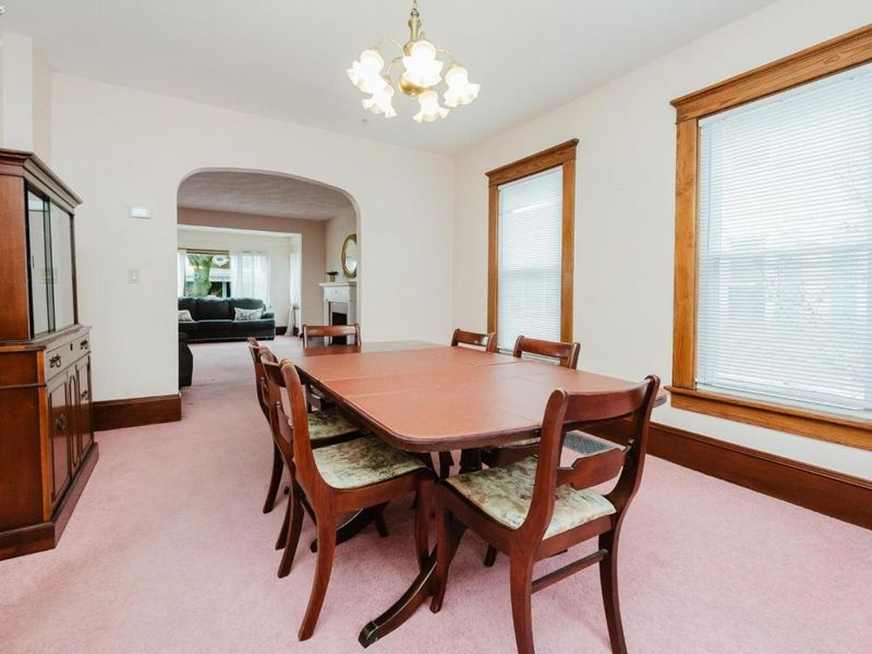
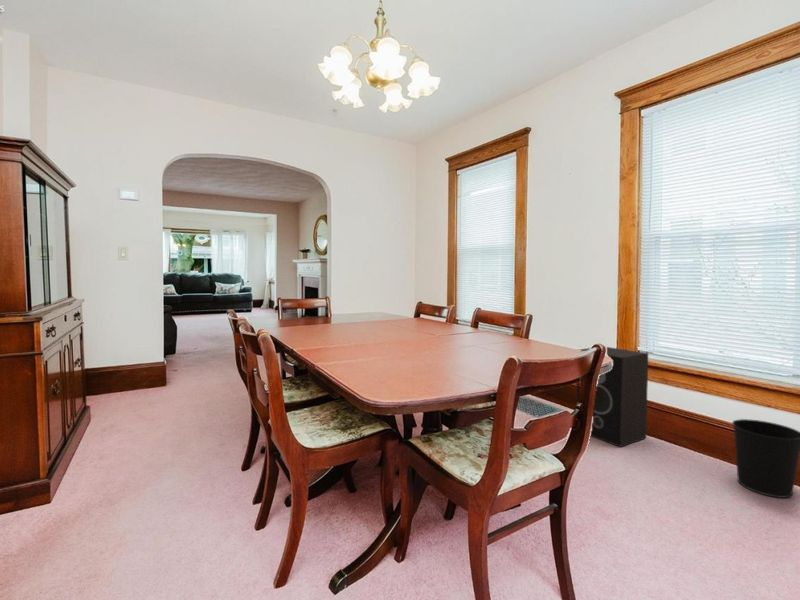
+ speaker (611, 392)
+ wastebasket (765, 457)
